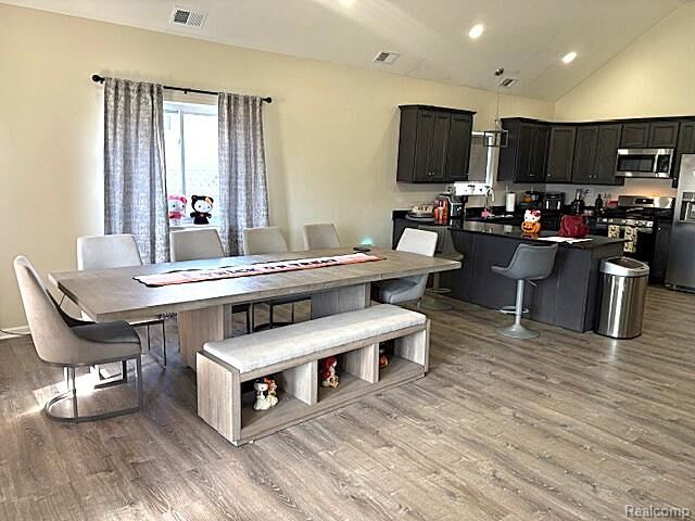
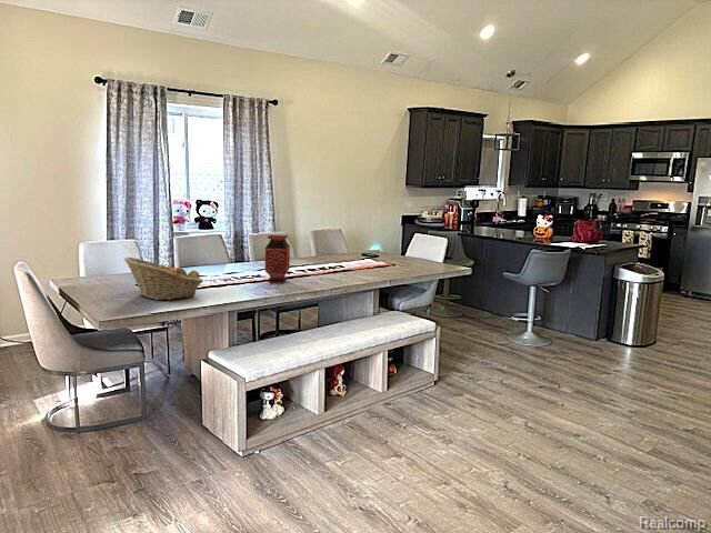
+ fruit basket (163, 275)
+ vase (277, 258)
